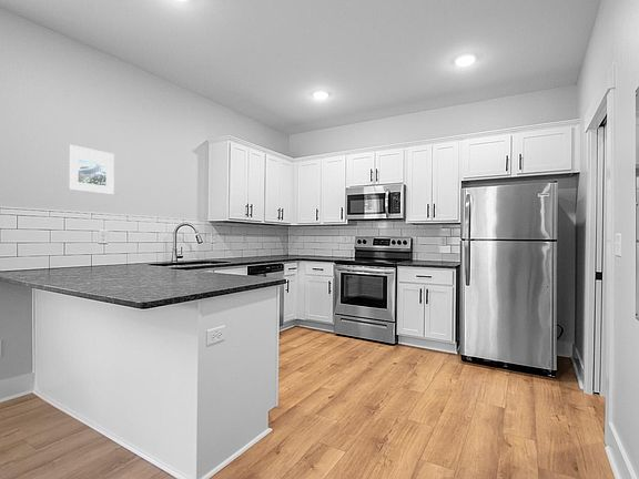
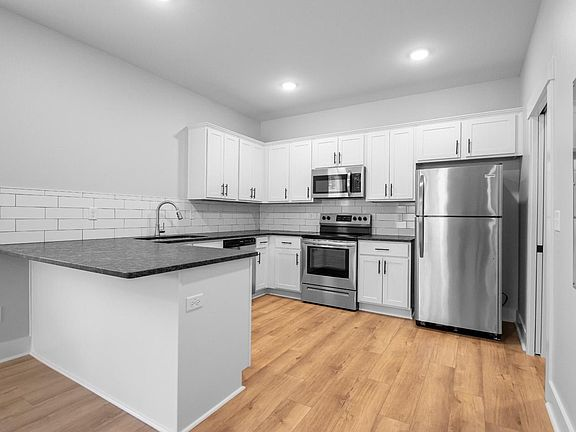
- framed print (92, 171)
